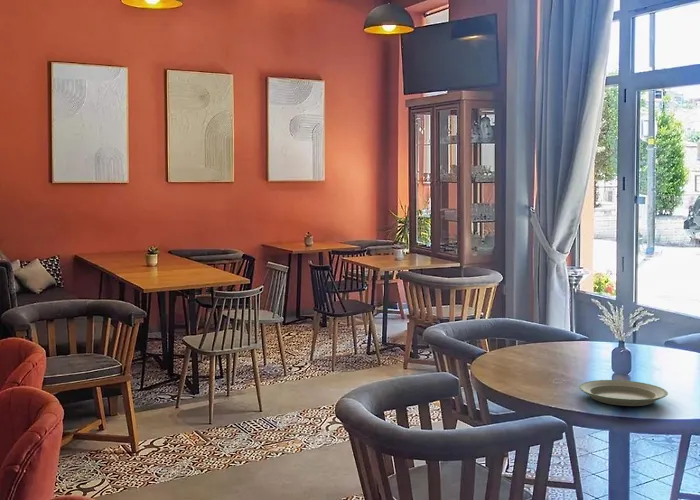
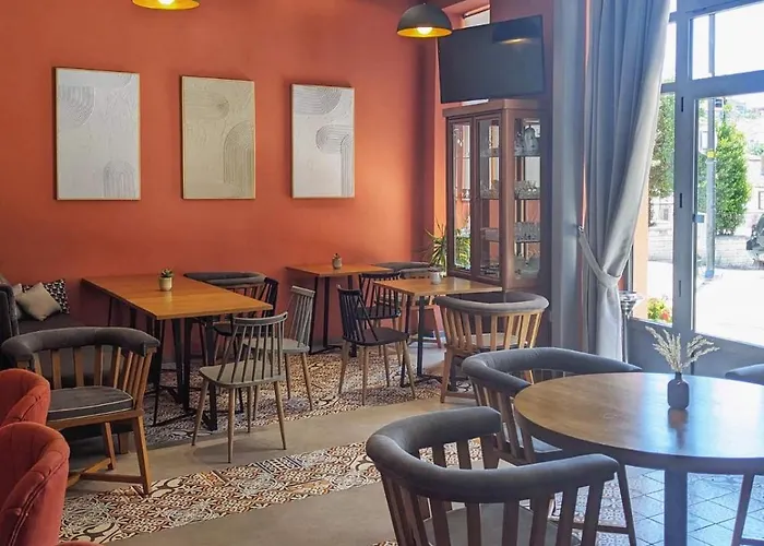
- plate (622, 393)
